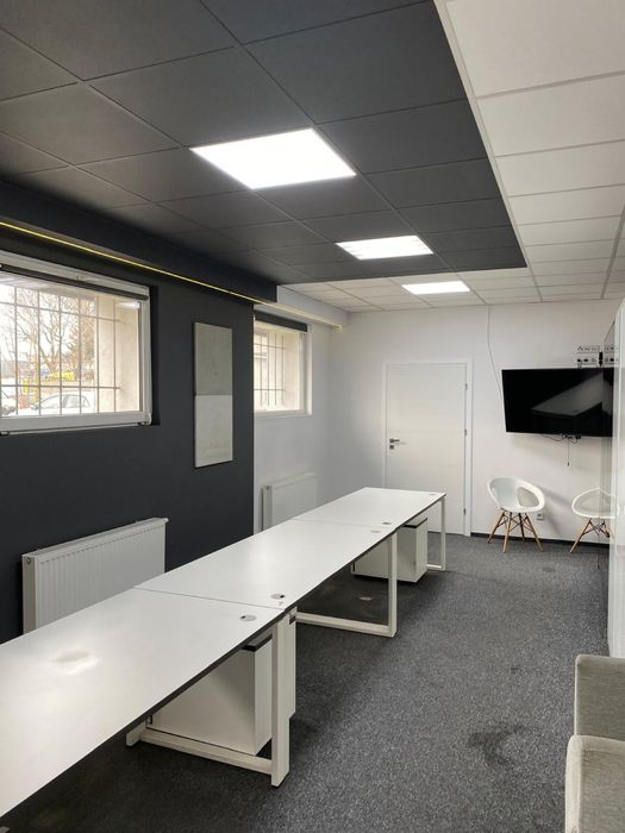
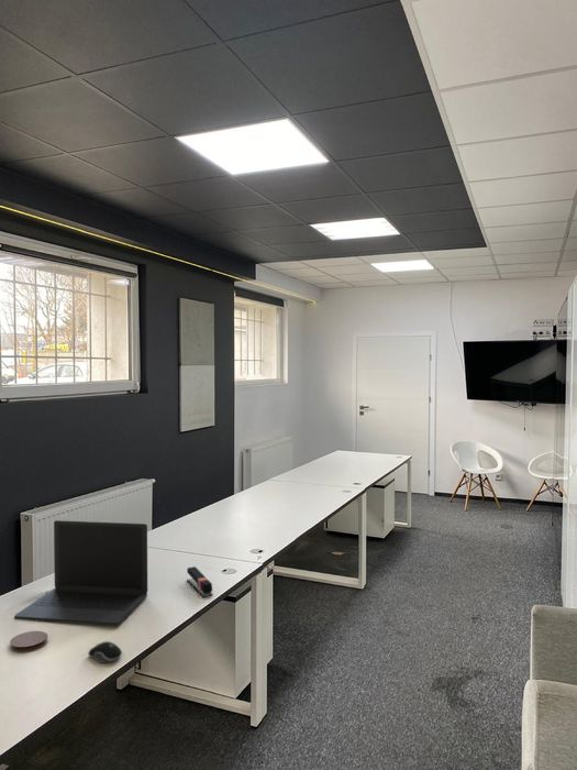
+ laptop (84, 569)
+ computer mouse (106, 649)
+ stapler (199, 581)
+ coaster (29, 640)
